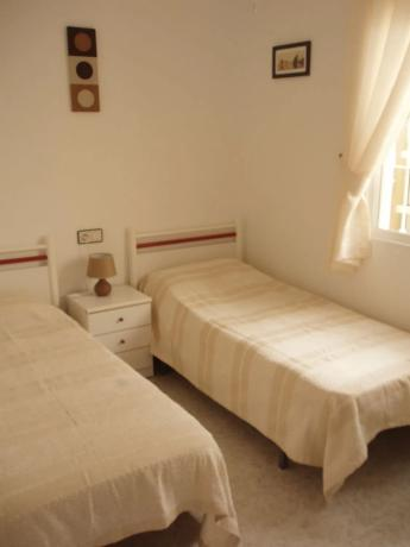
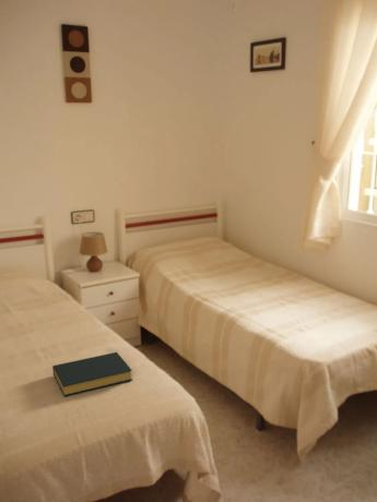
+ hardback book (92, 372)
